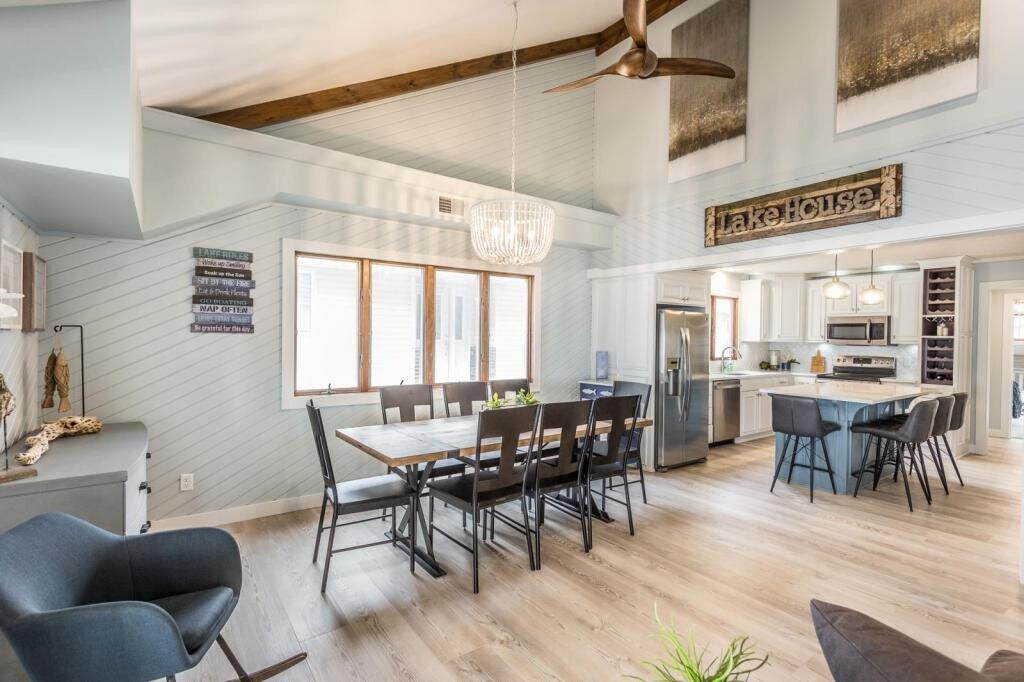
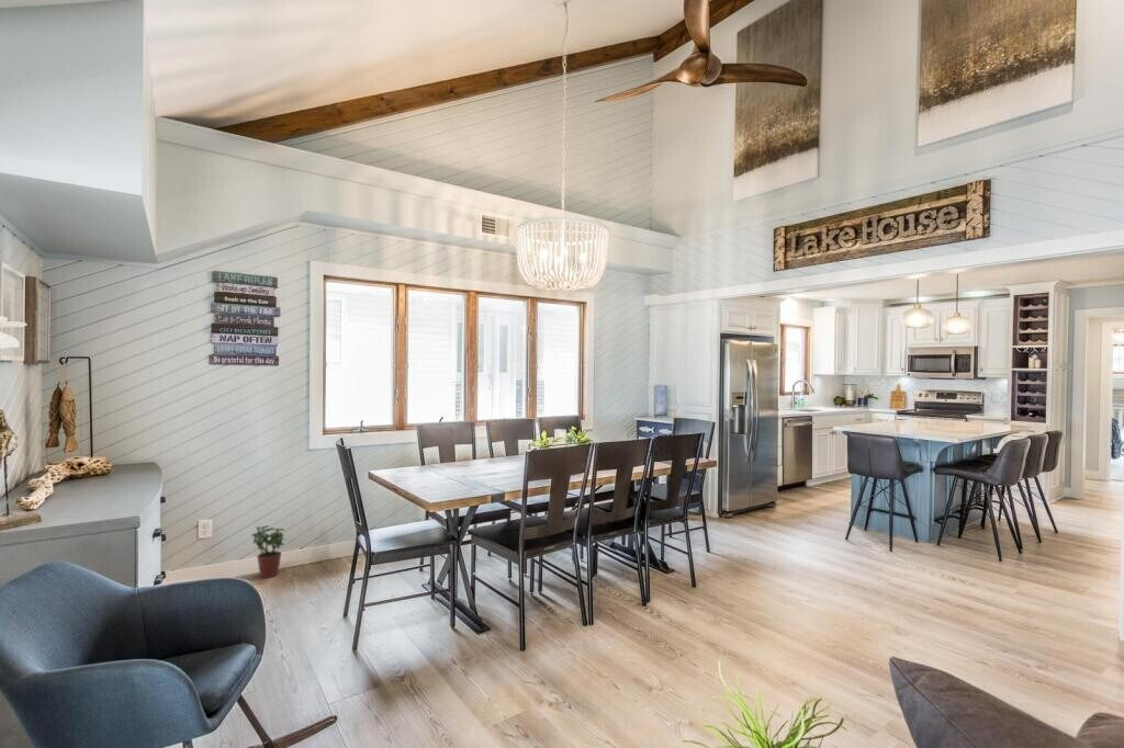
+ potted plant (267, 548)
